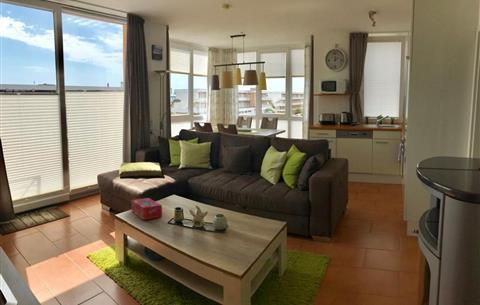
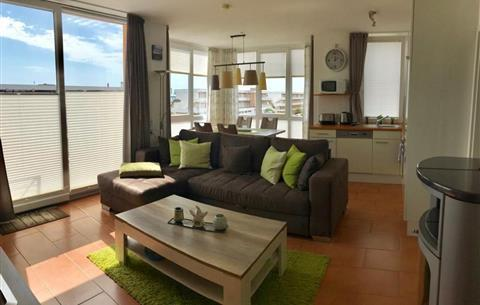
- tissue box (146, 208)
